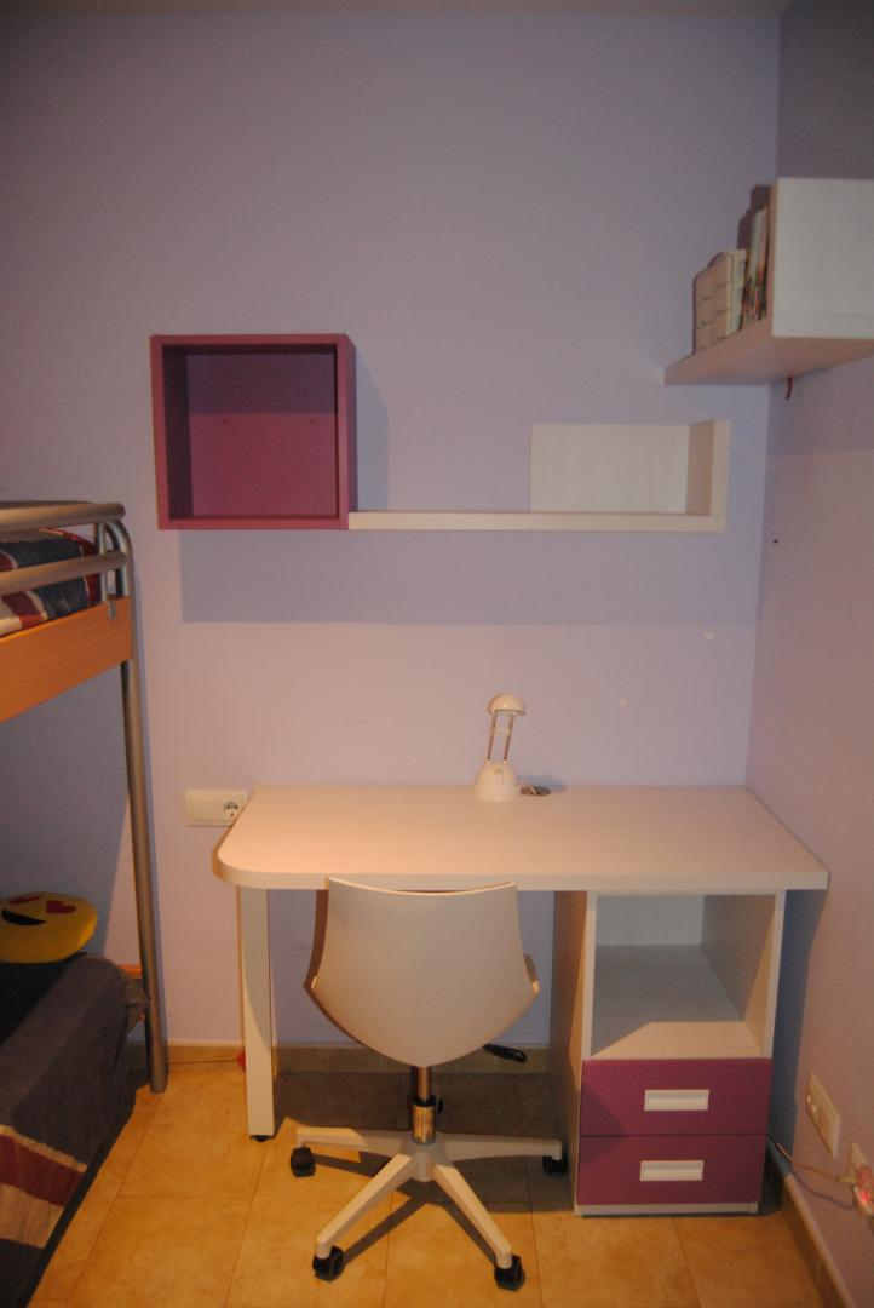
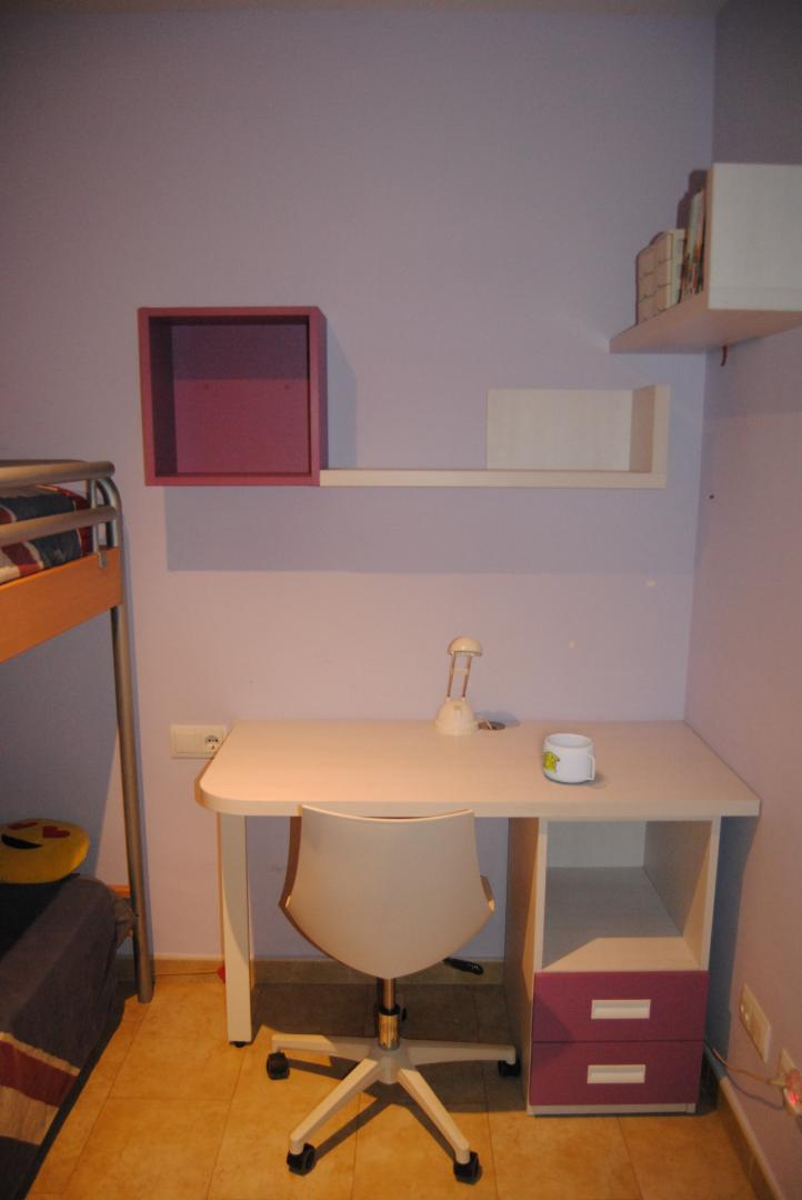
+ mug (569, 758)
